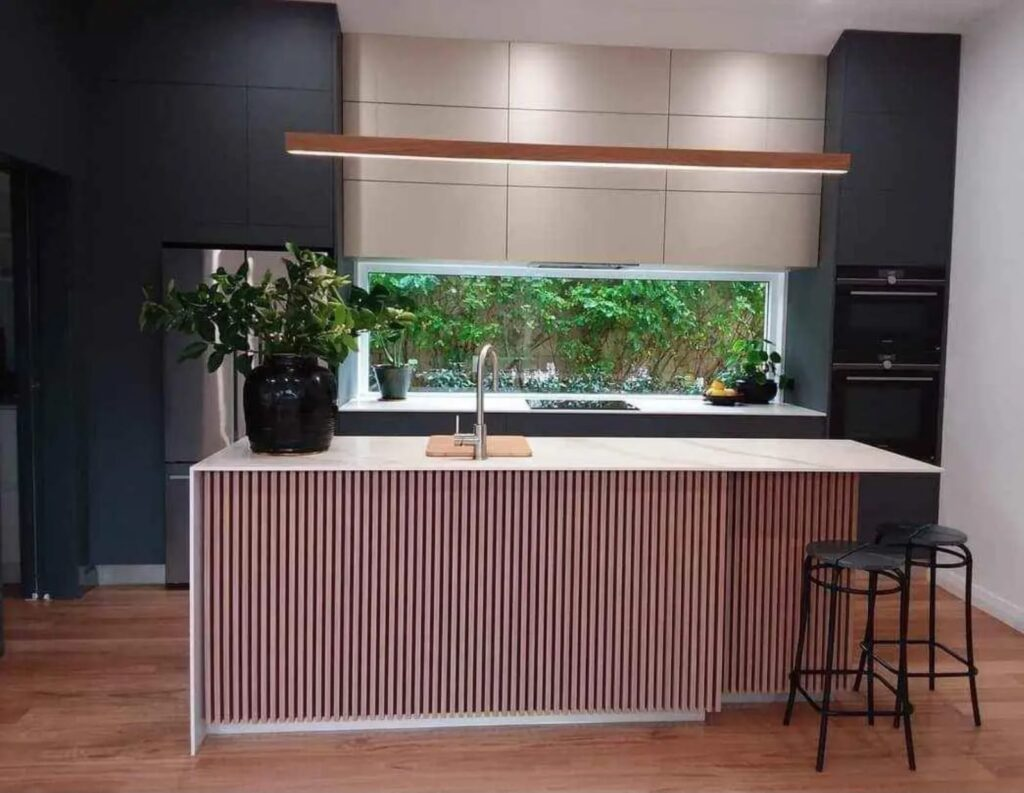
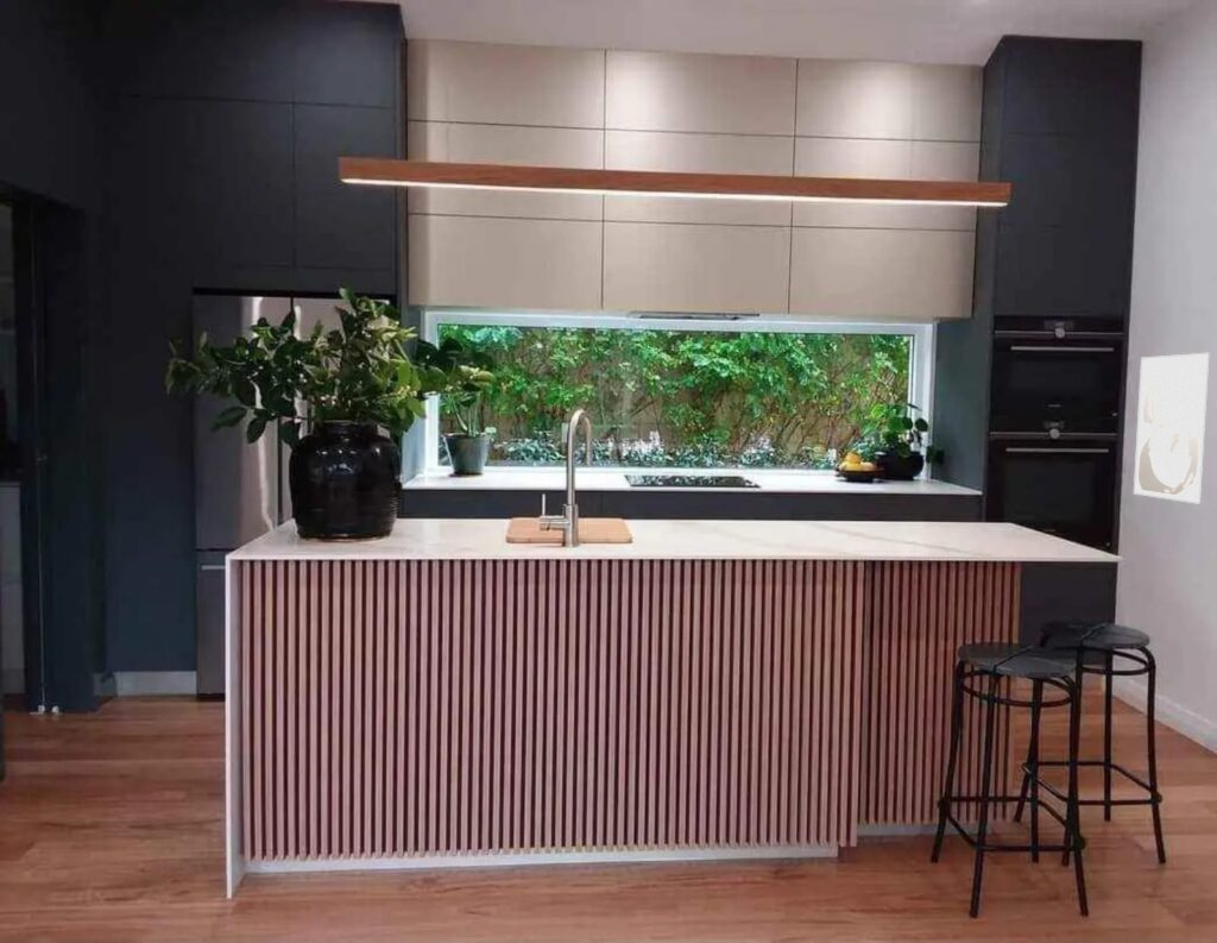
+ wall art (1168, 427)
